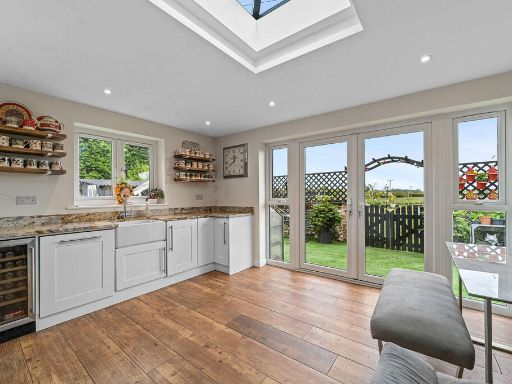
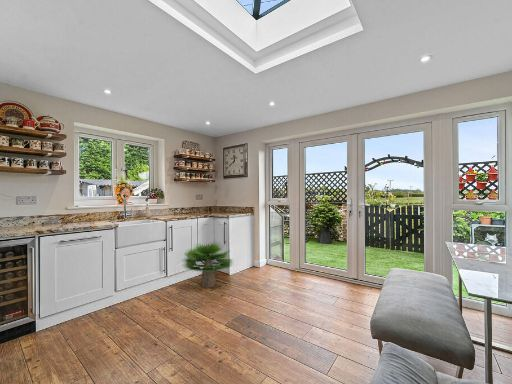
+ potted plant (208, 262)
